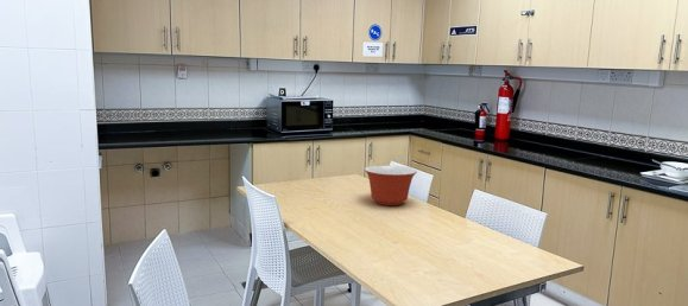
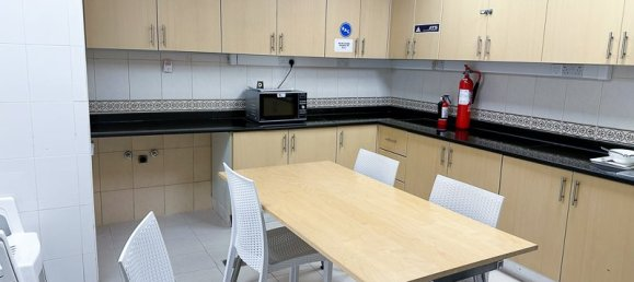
- mixing bowl (390, 185)
